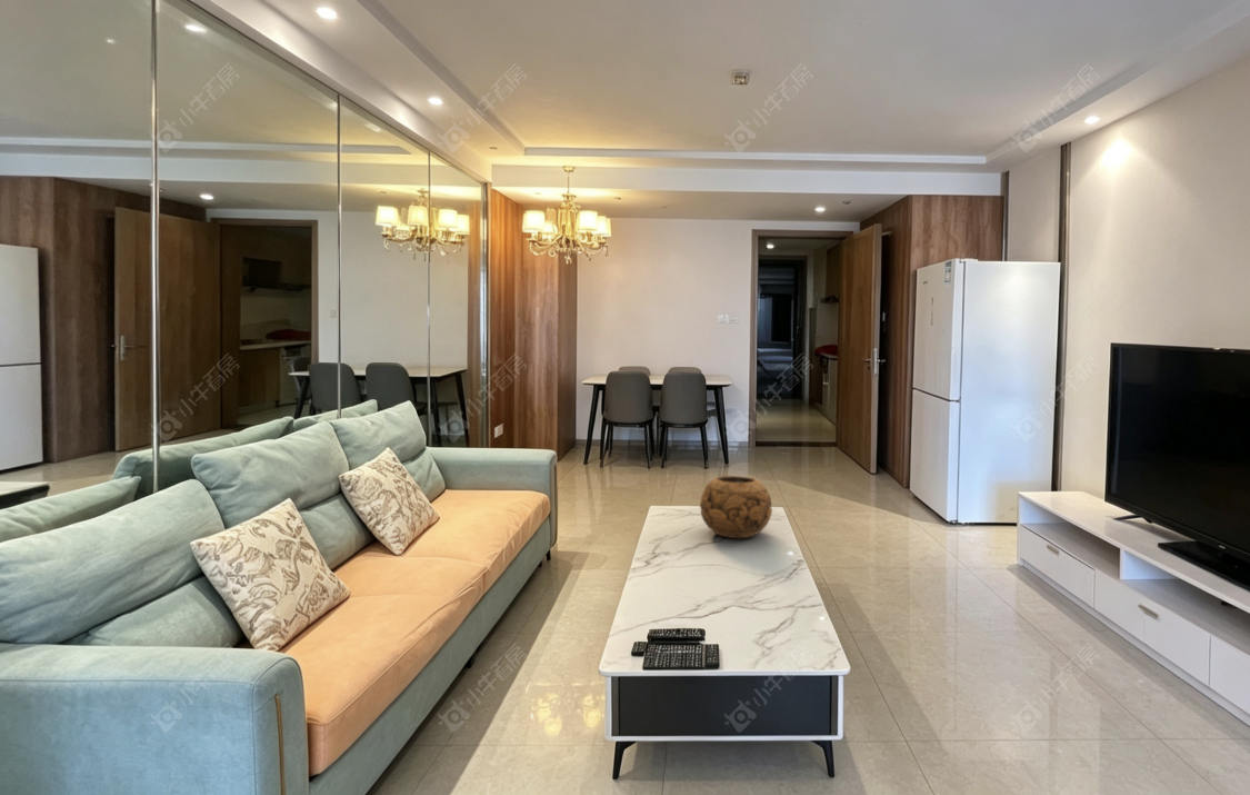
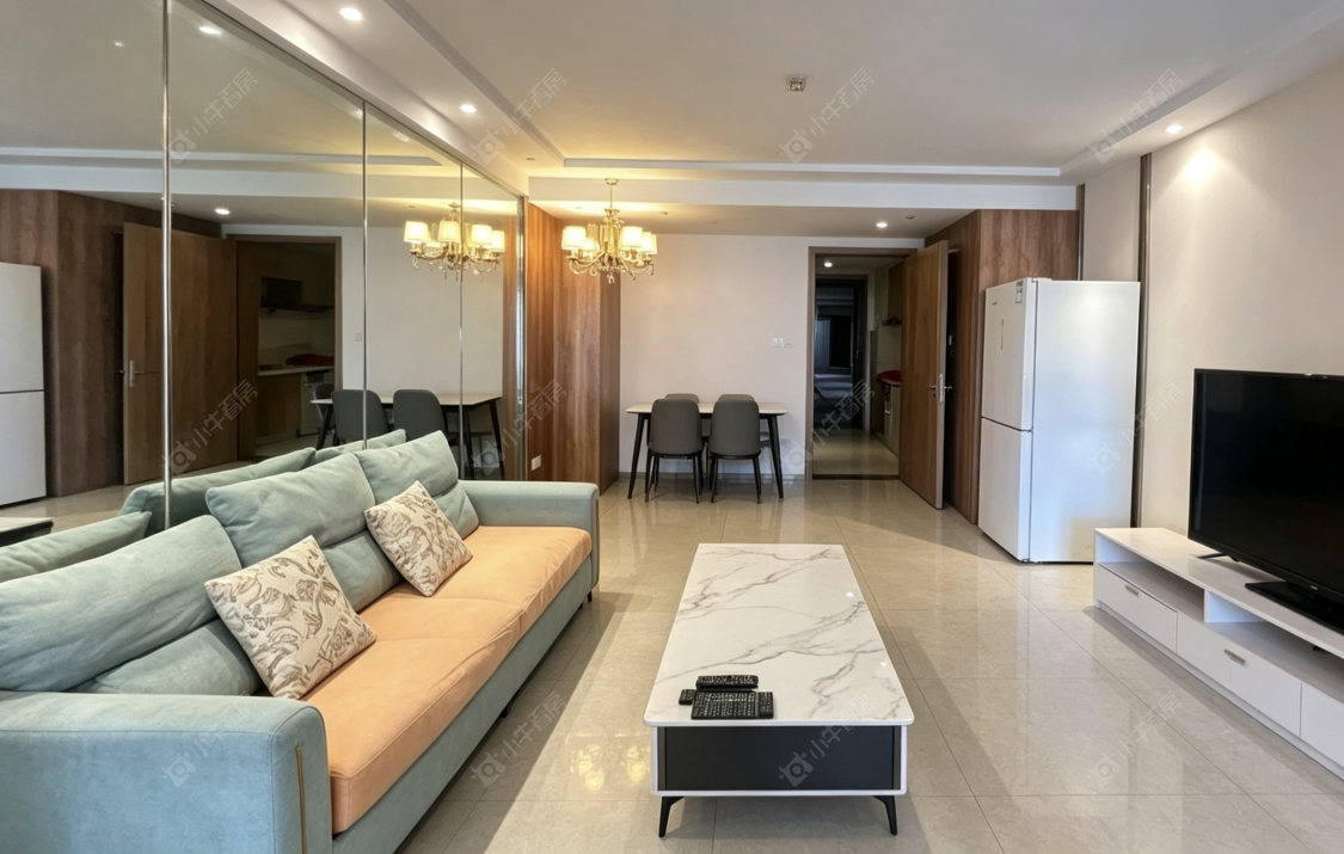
- decorative bowl (736, 506)
